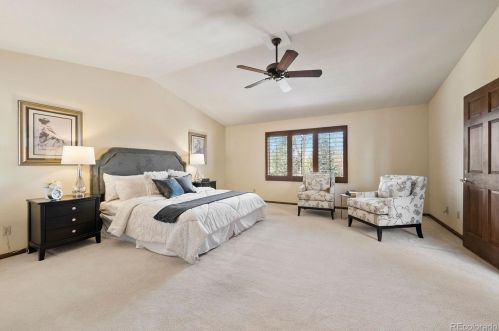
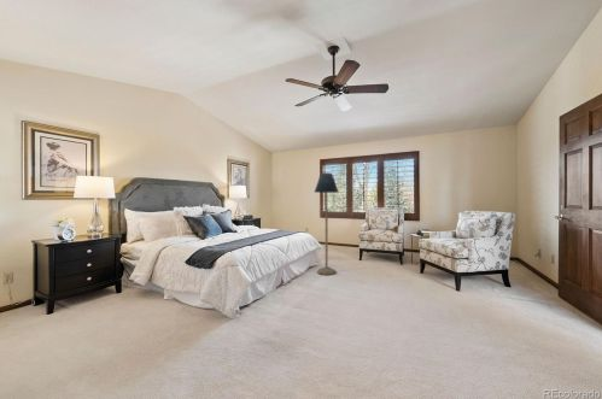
+ floor lamp (326, 222)
